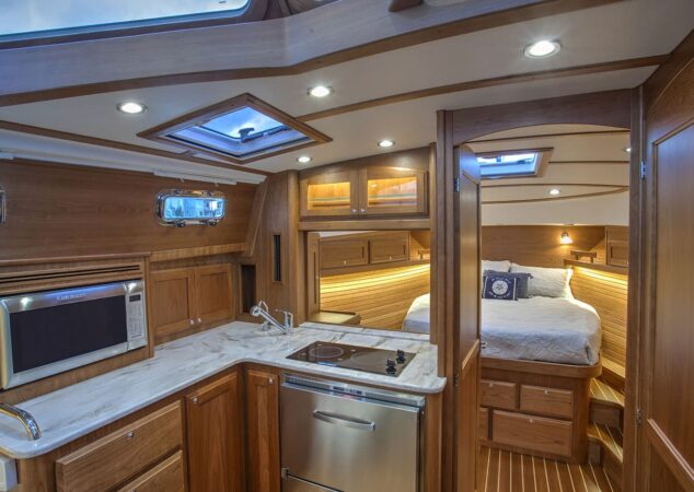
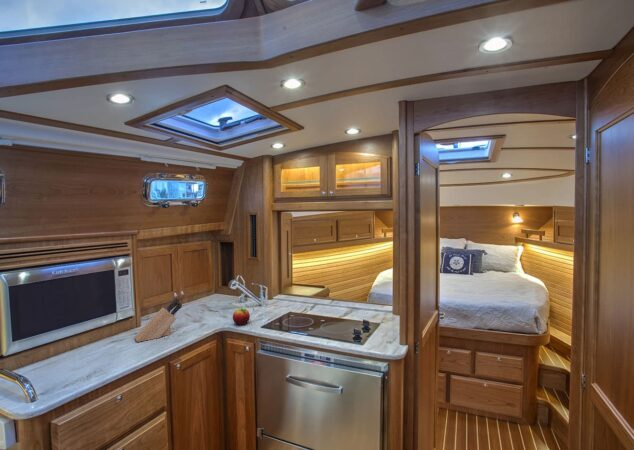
+ fruit (241, 315)
+ knife block (159, 318)
